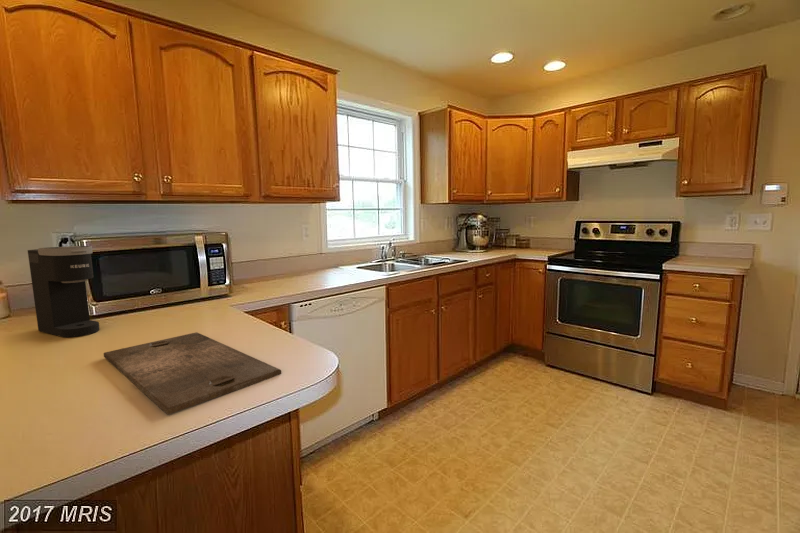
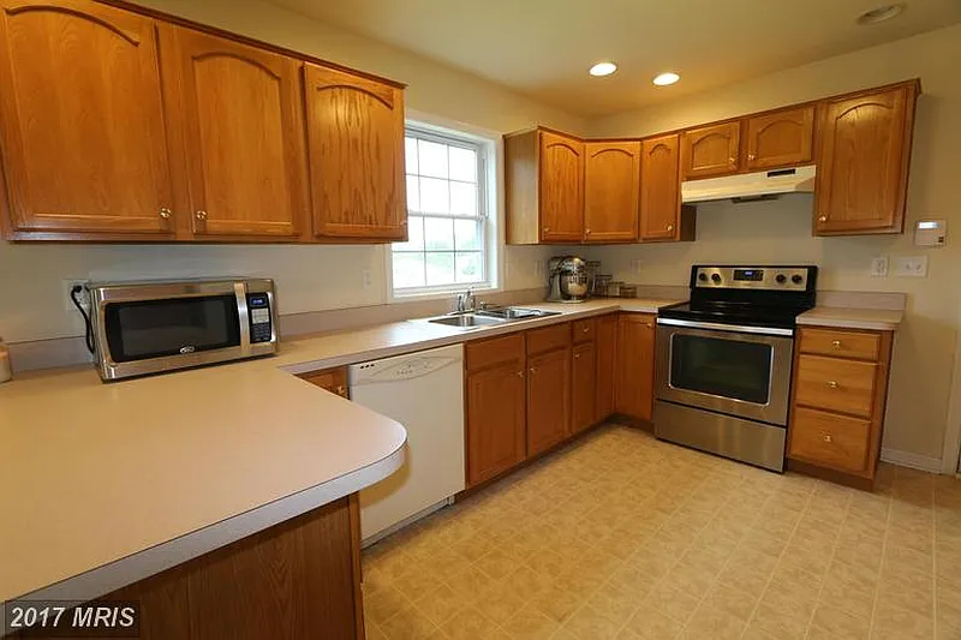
- coffee maker (64, 289)
- cutting board (186, 362)
